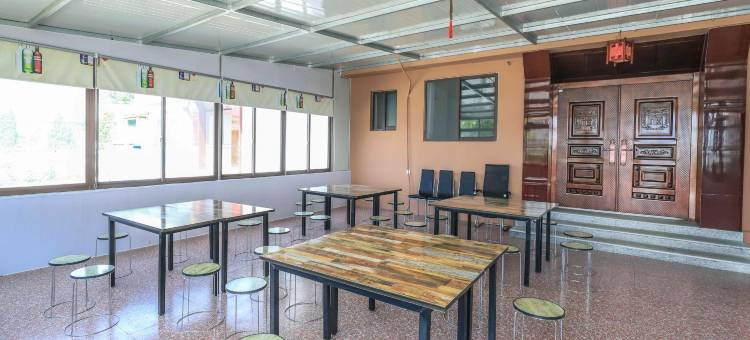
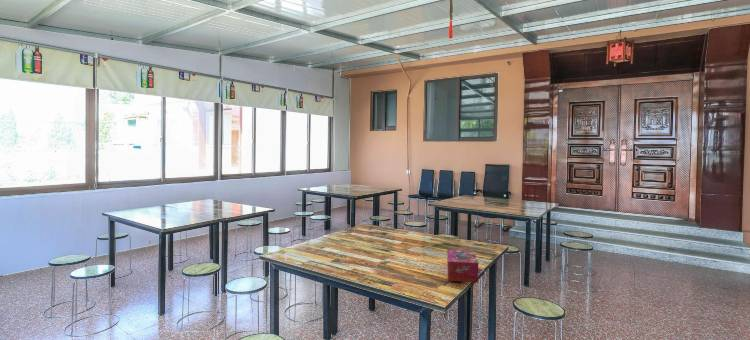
+ tissue box (461, 264)
